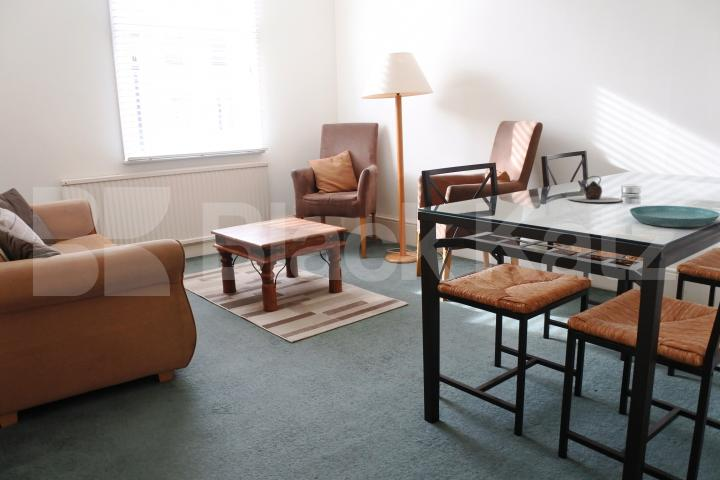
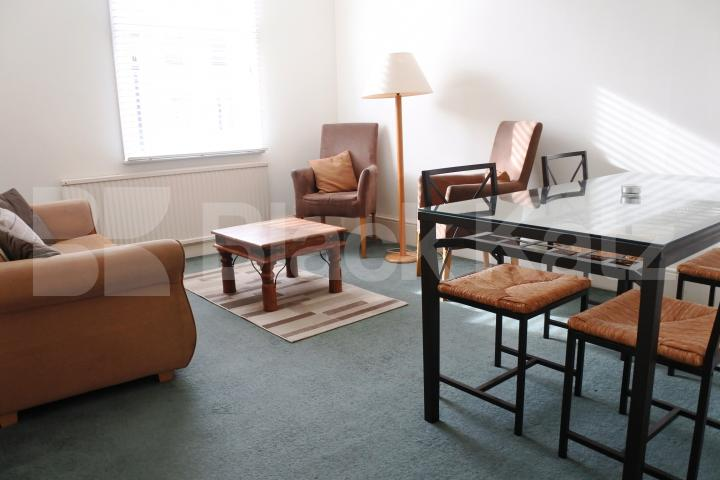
- teapot (594, 187)
- saucer (672, 216)
